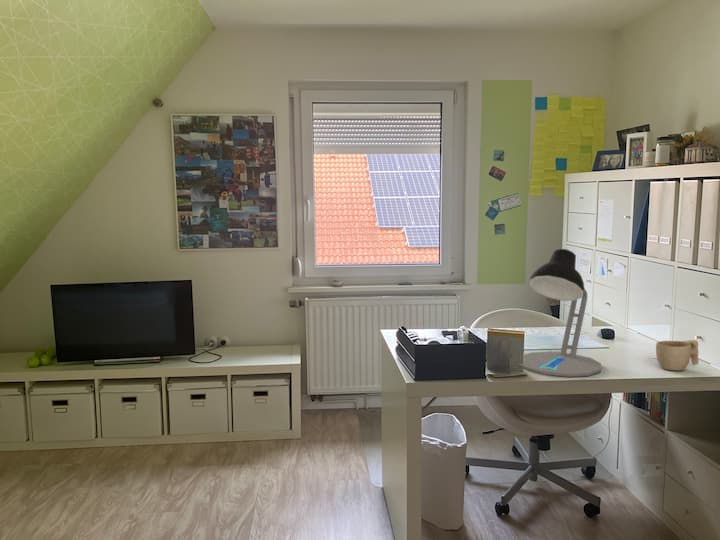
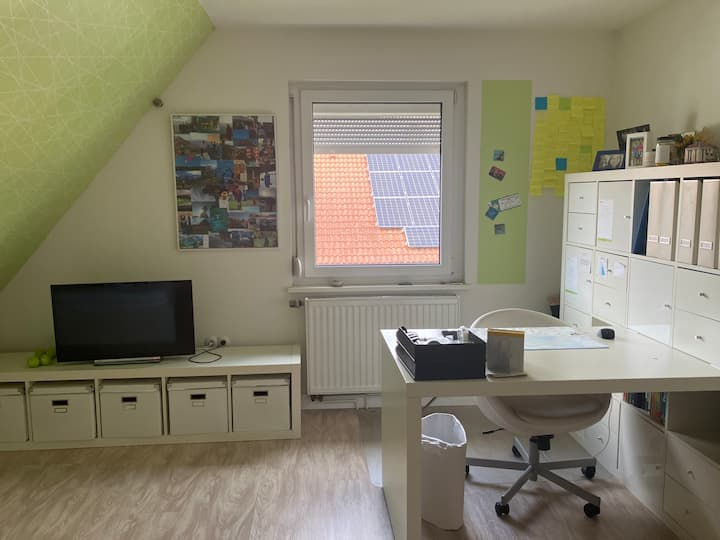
- desk lamp (564, 300)
- cup (679, 355)
